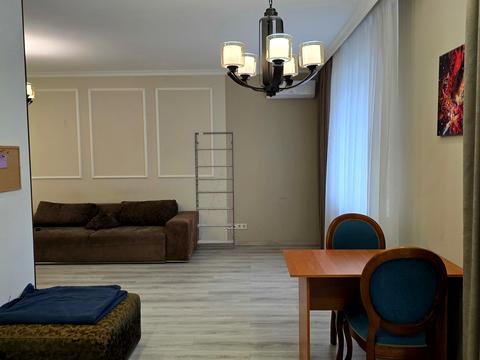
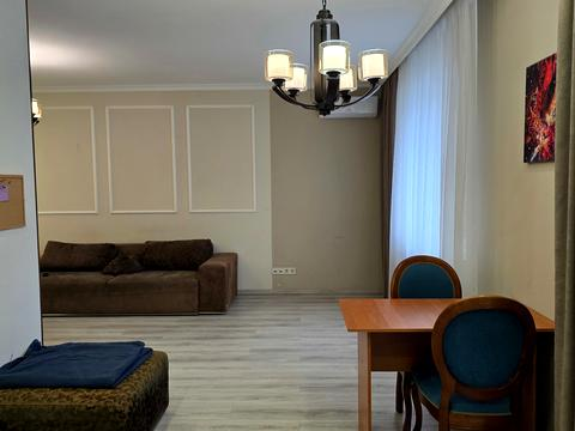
- shelving unit (215, 191)
